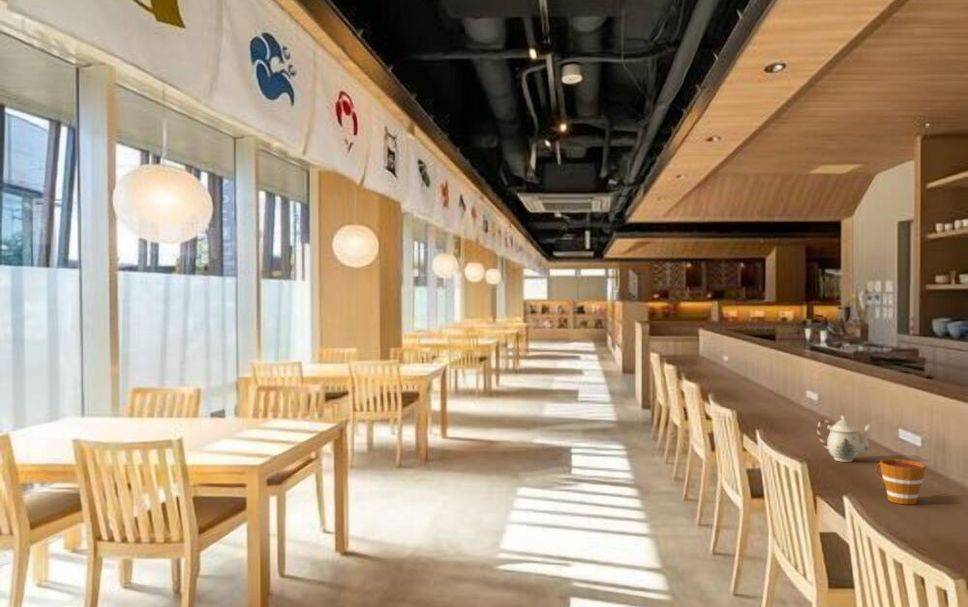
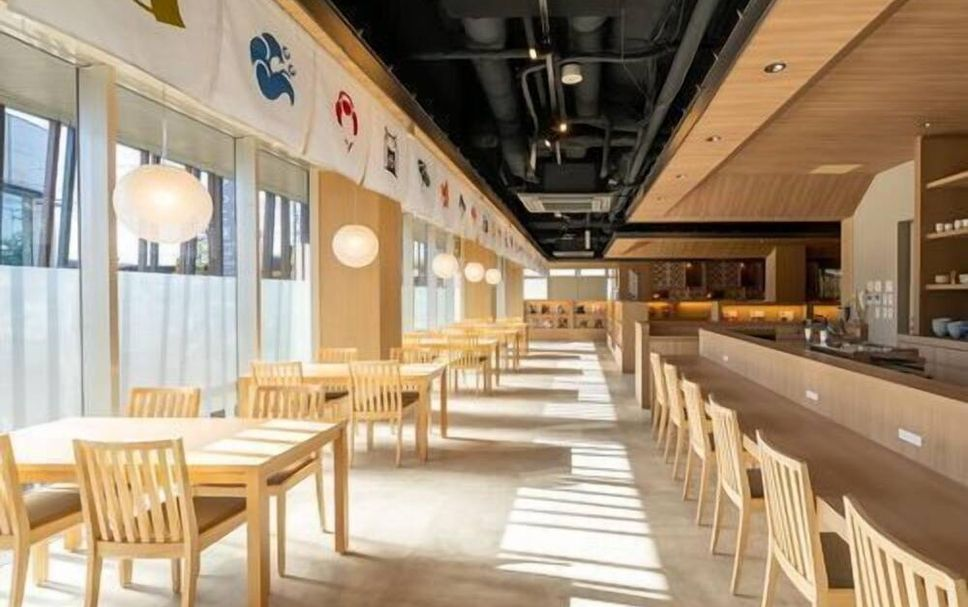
- cup (898, 481)
- teapot (844, 437)
